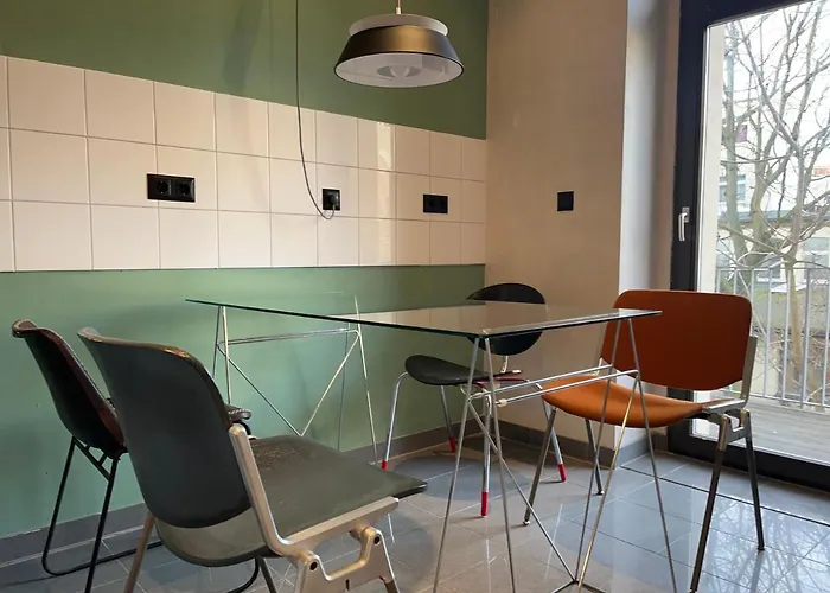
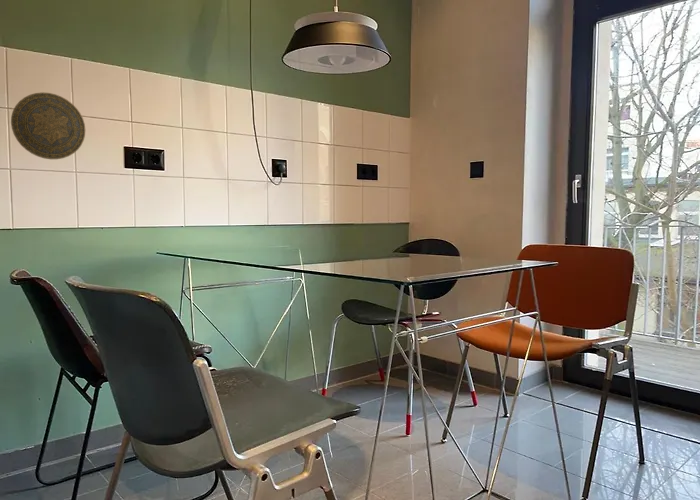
+ decorative plate (50, 125)
